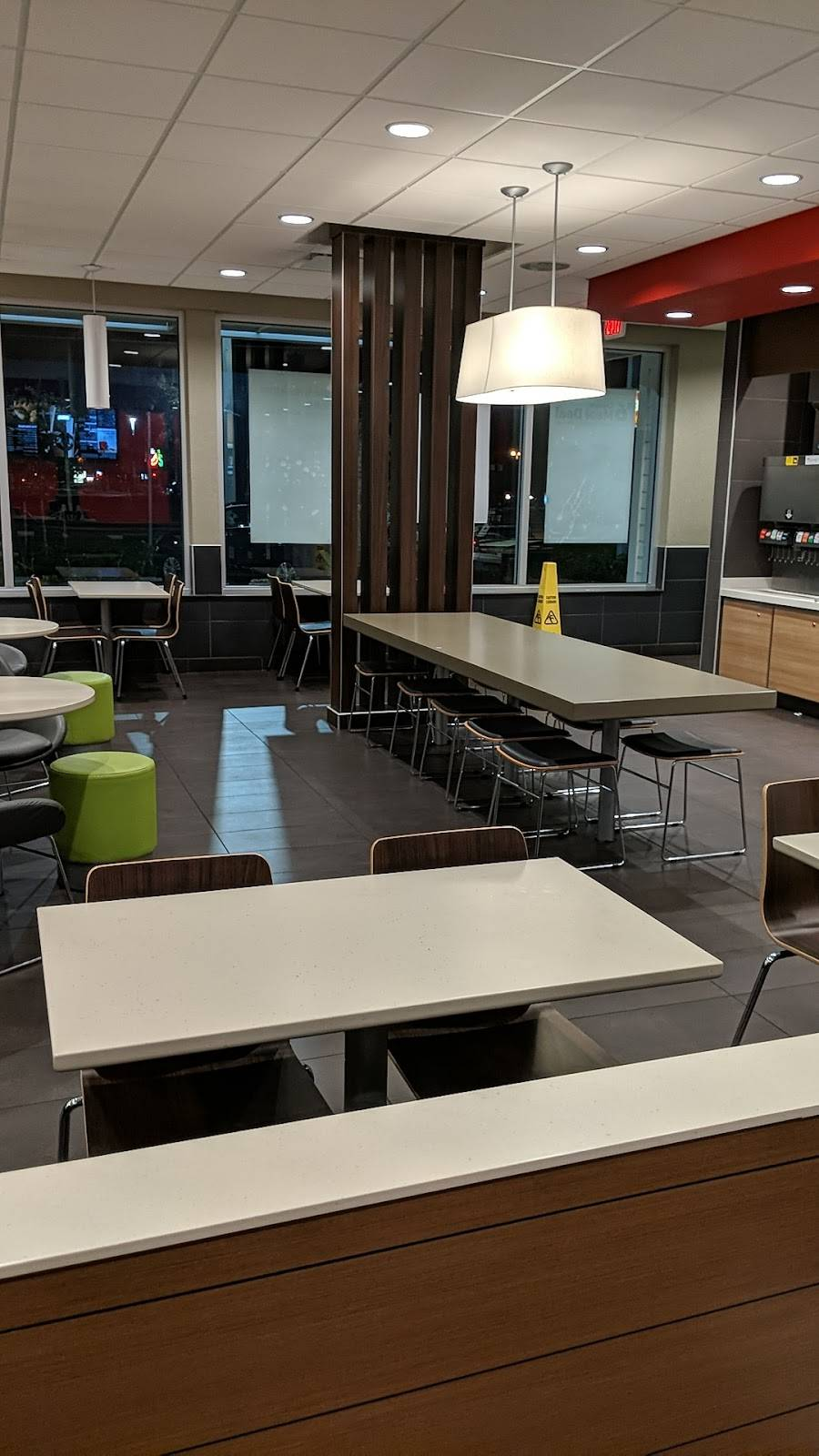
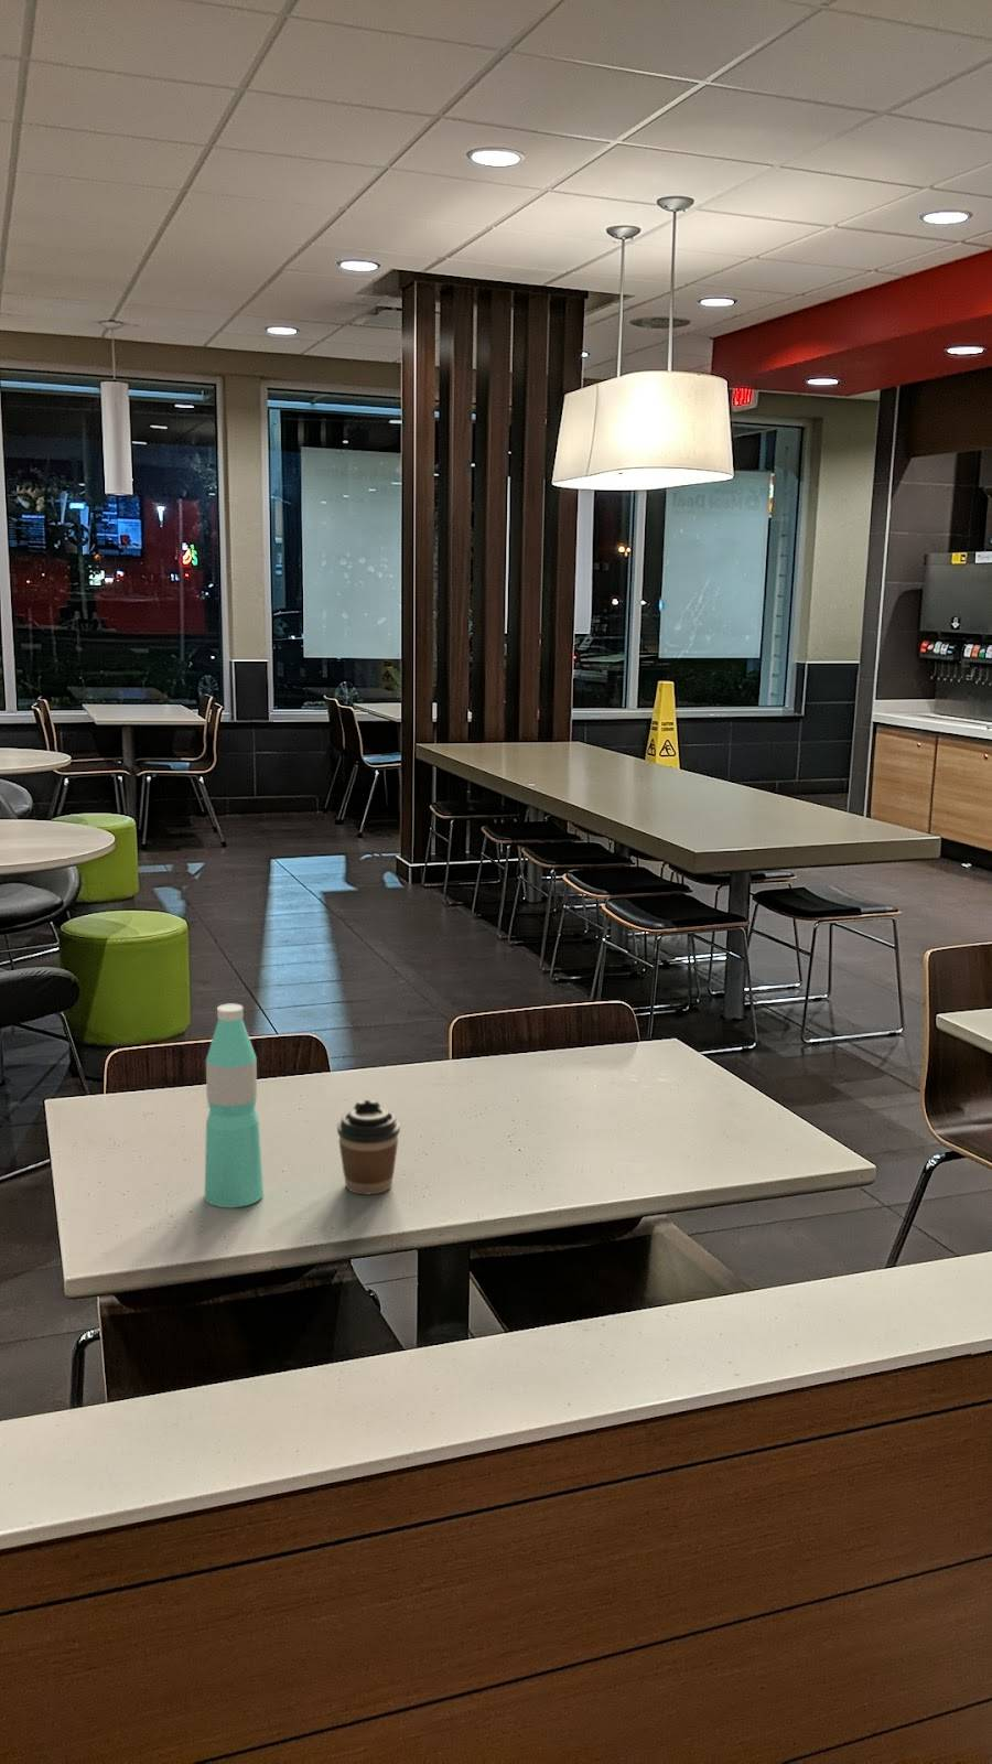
+ coffee cup (368, 1145)
+ water bottle (231, 1102)
